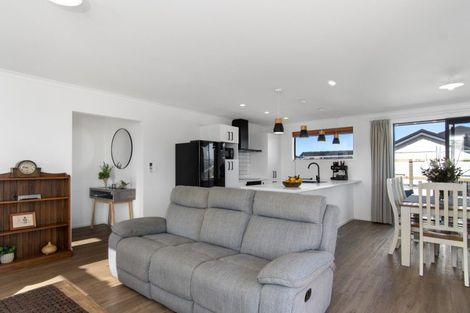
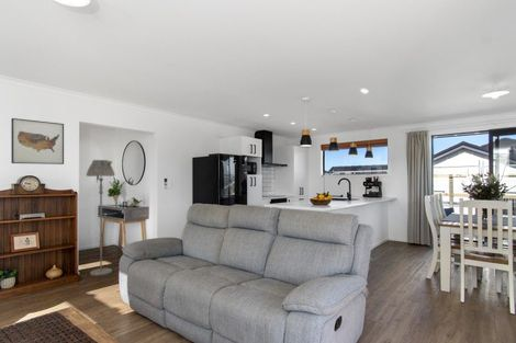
+ floor lamp (100, 216)
+ wall art (38, 142)
